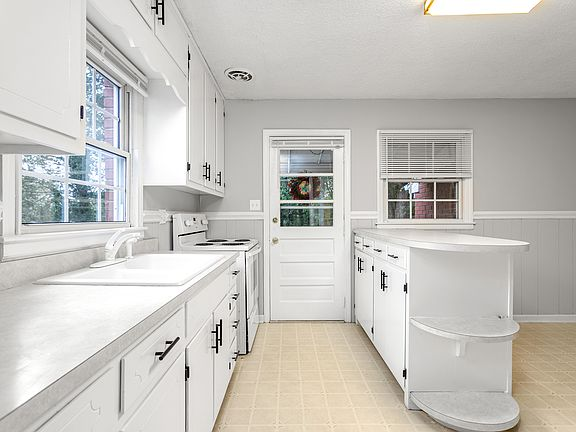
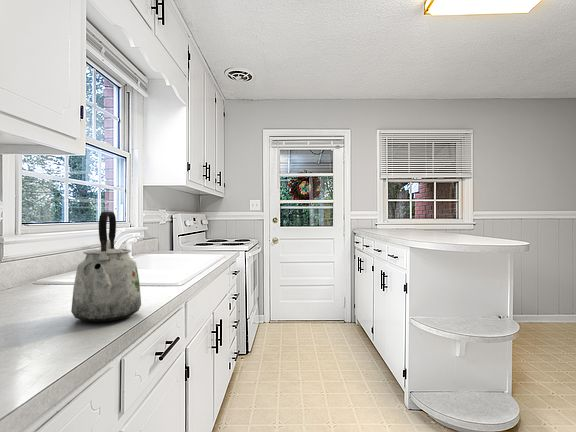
+ kettle (105, 265)
